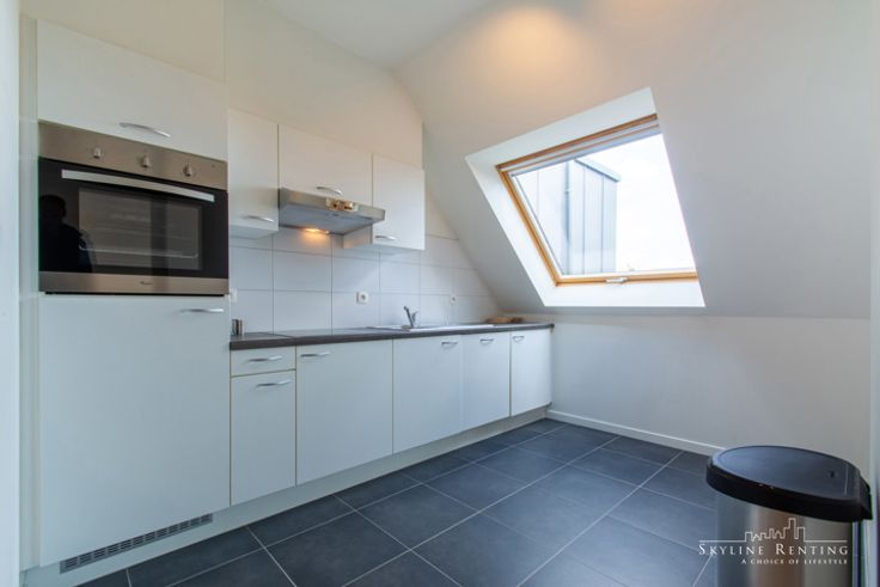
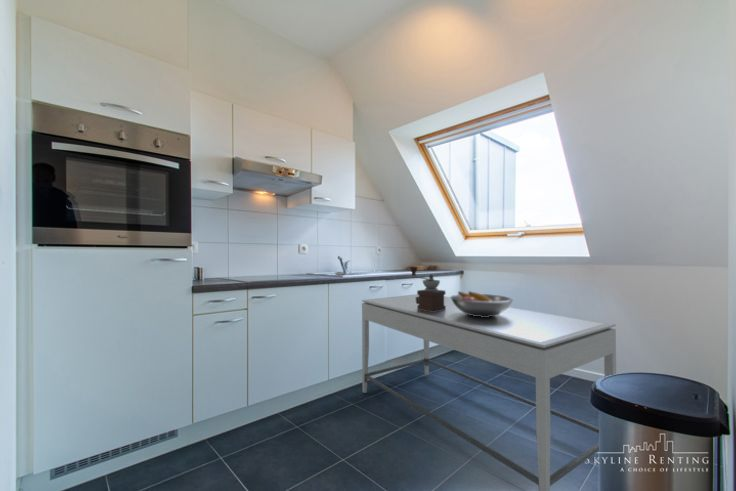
+ coffee grinder (422, 290)
+ dining table (461, 372)
+ fruit bowl (480, 303)
